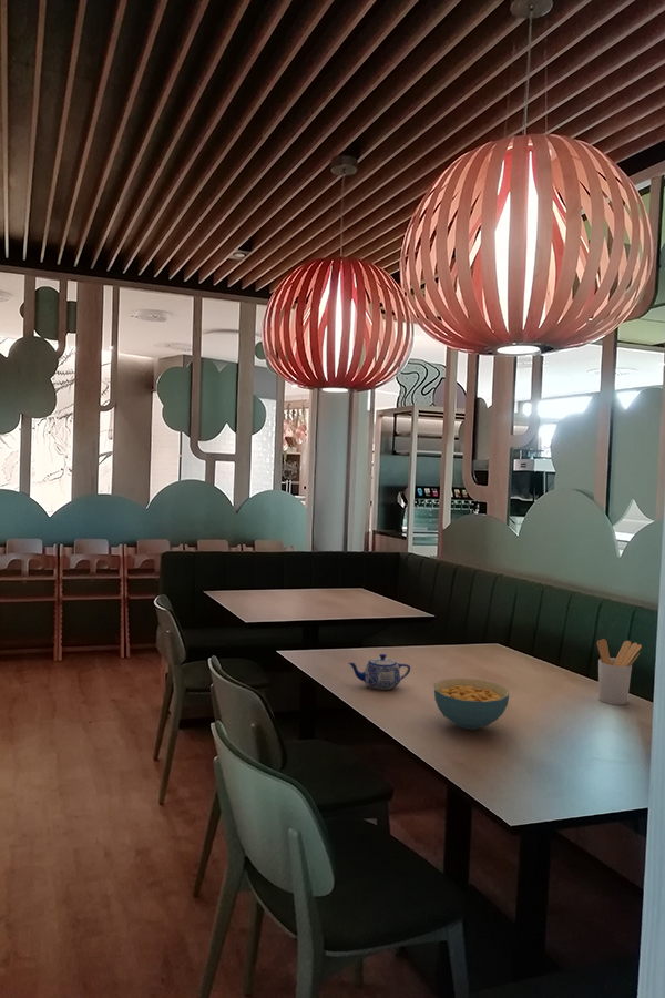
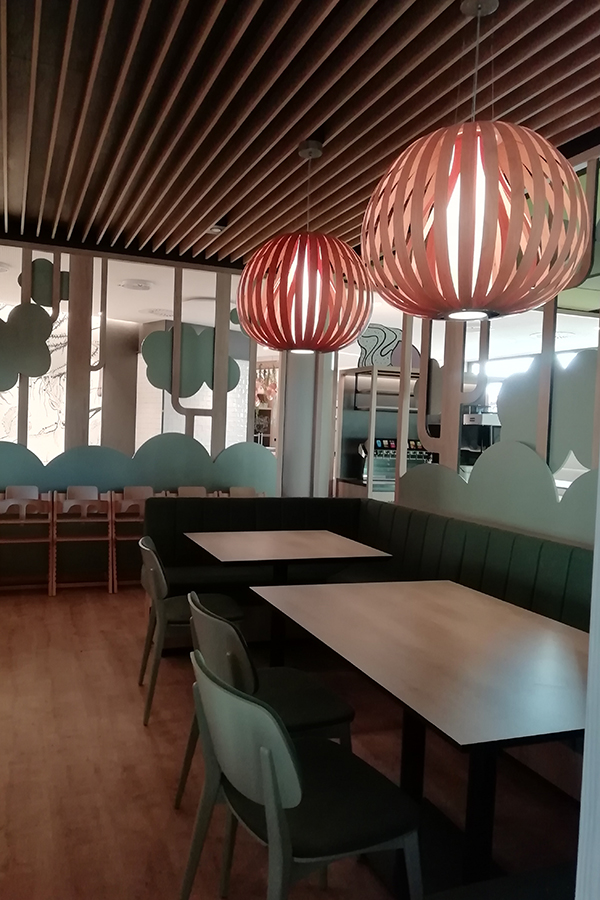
- cereal bowl (470, 707)
- utensil holder (620, 670)
- teapot (379, 670)
